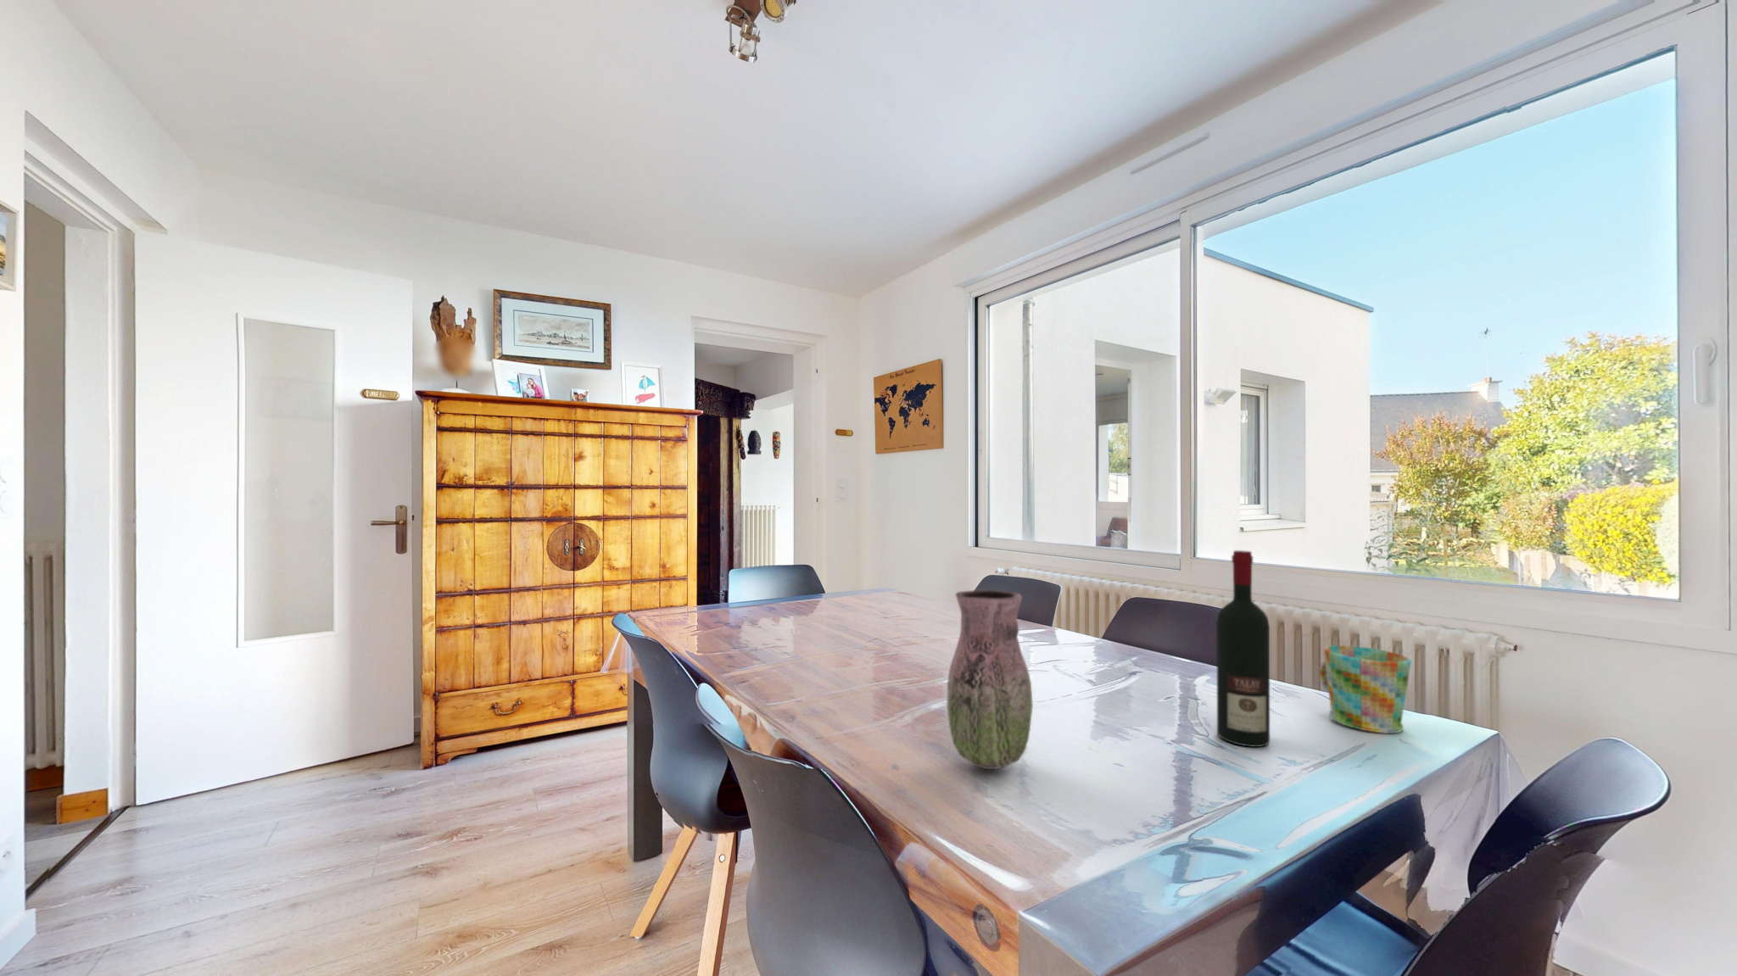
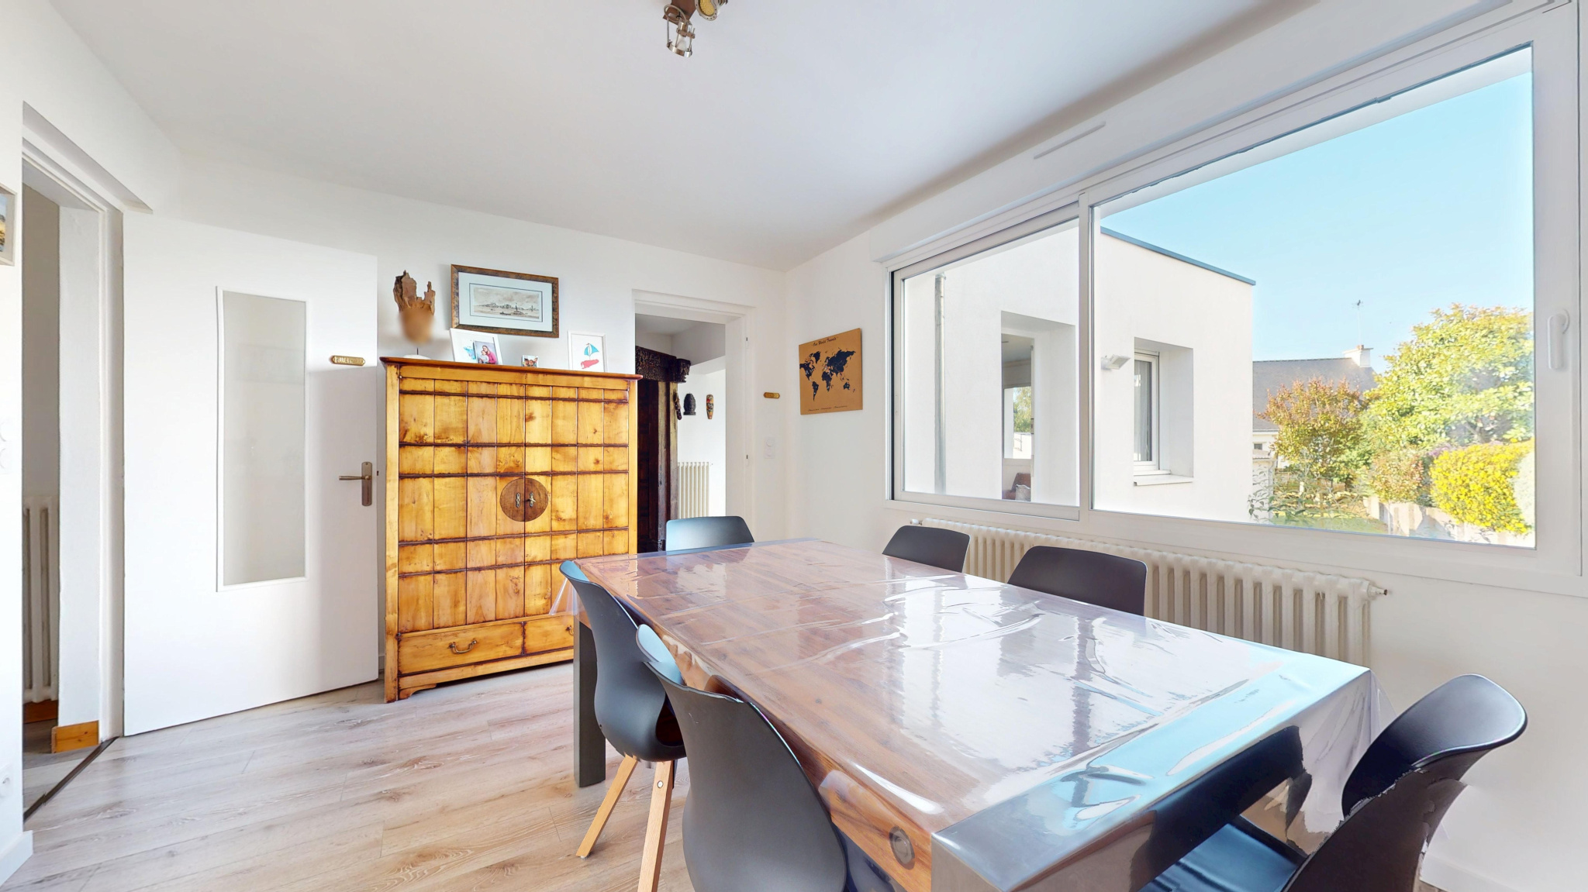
- mug (1358, 685)
- vase (991, 680)
- alcohol (1243, 644)
